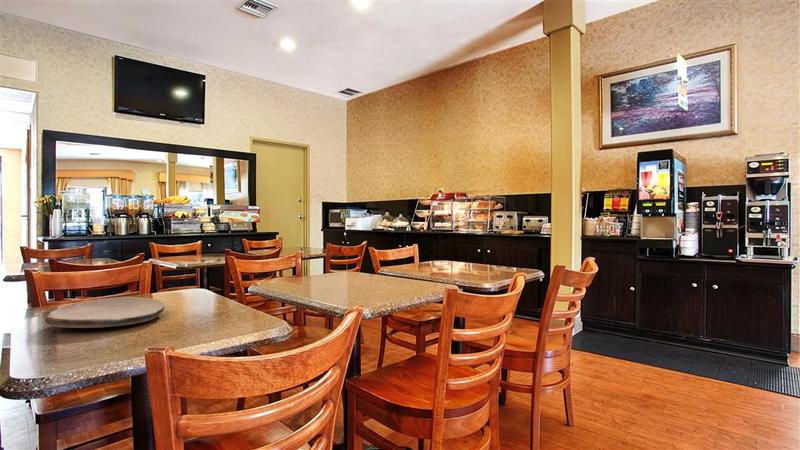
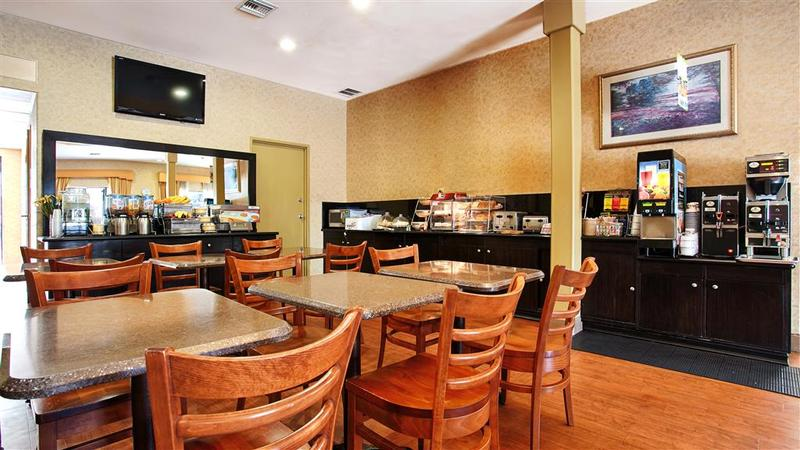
- plate (109, 313)
